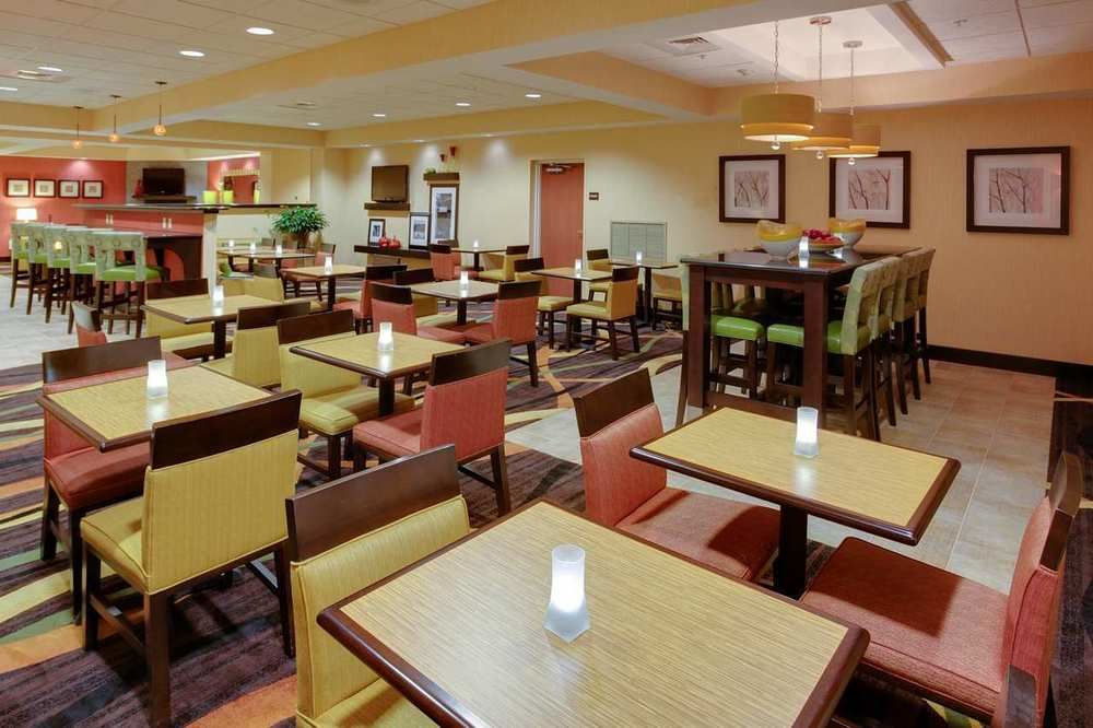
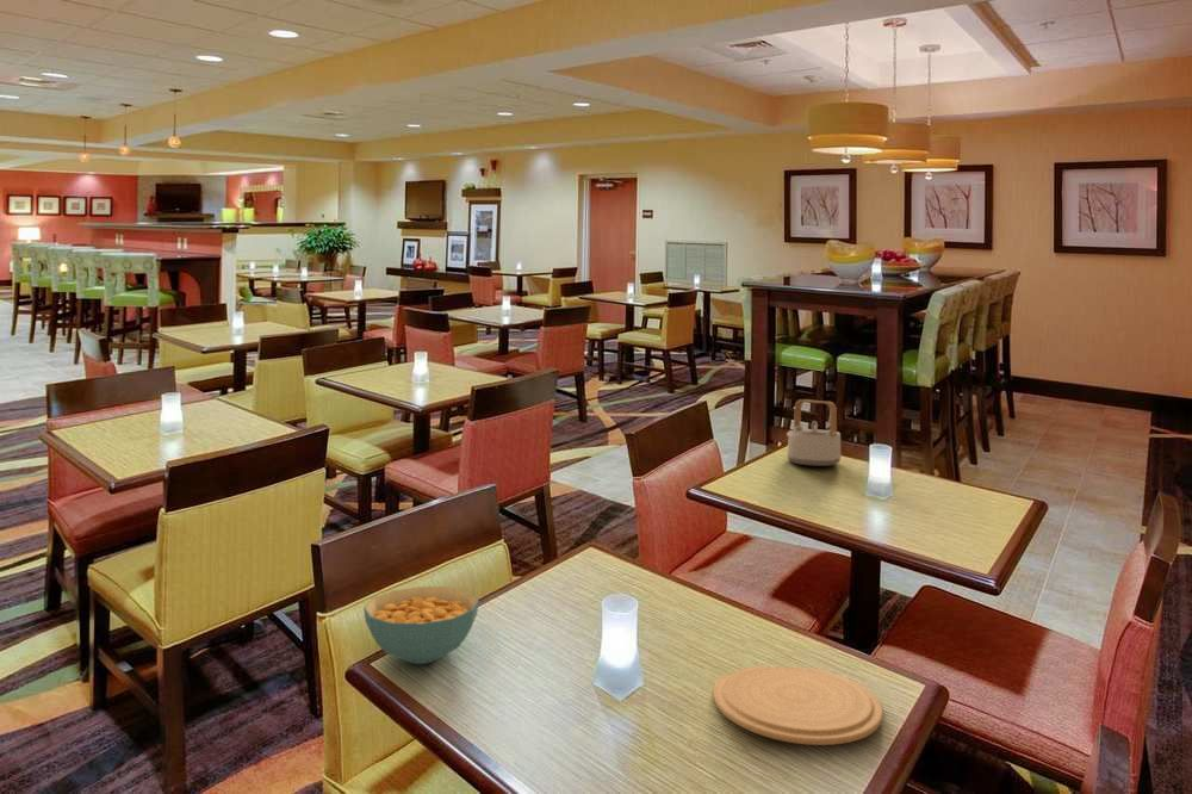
+ plate (795, 697)
+ teapot (811, 430)
+ cereal bowl (422, 629)
